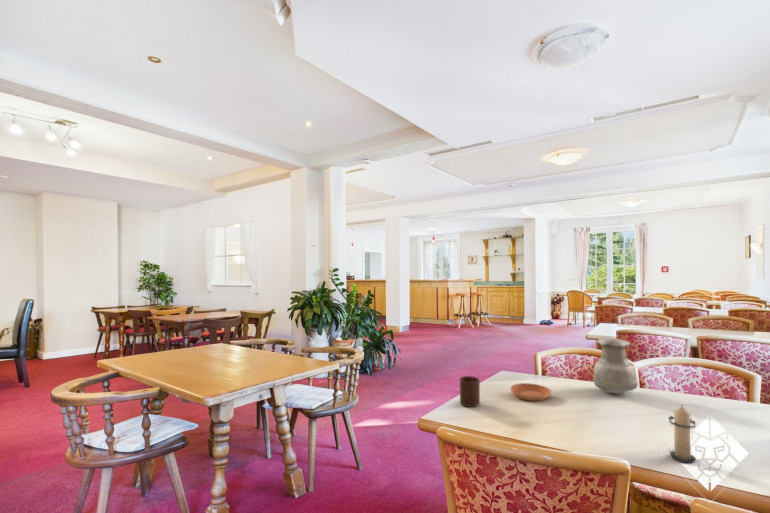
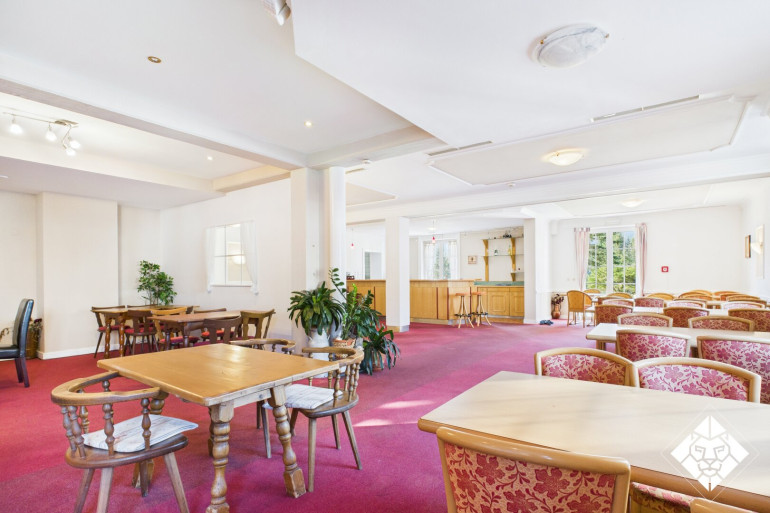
- candle (682, 431)
- saucer (530, 392)
- cup (469, 390)
- vase (615, 366)
